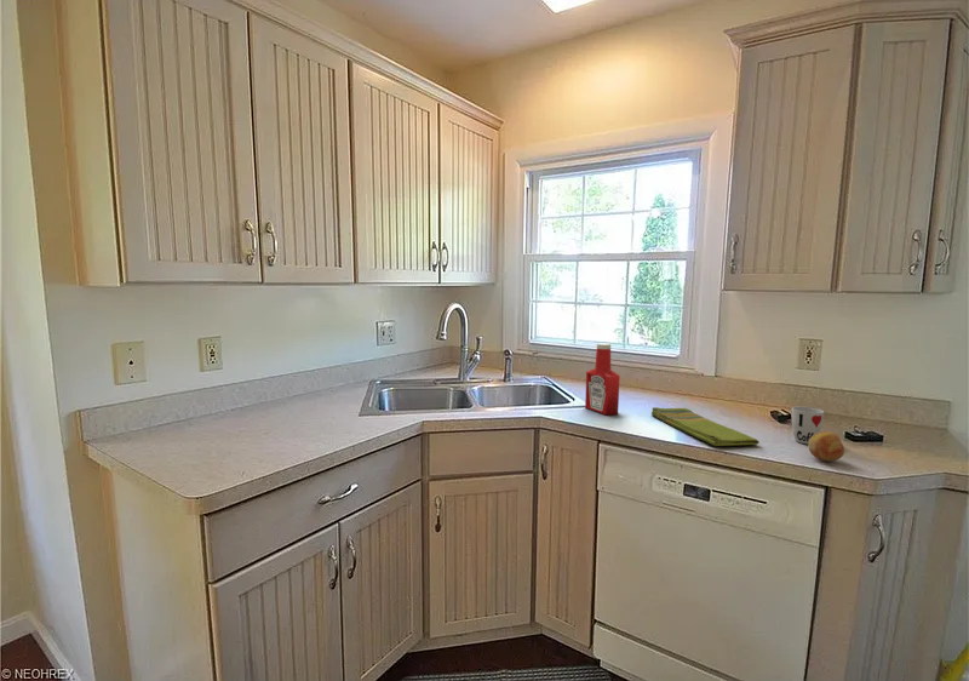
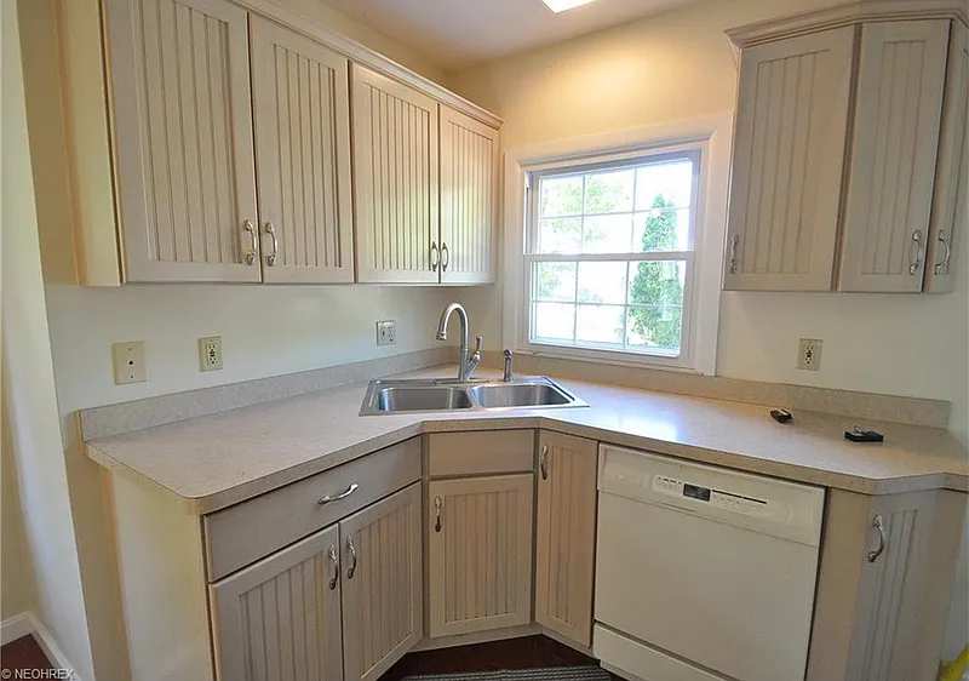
- cup (805, 425)
- soap bottle (602, 377)
- fruit (825, 445)
- dish towel (699, 423)
